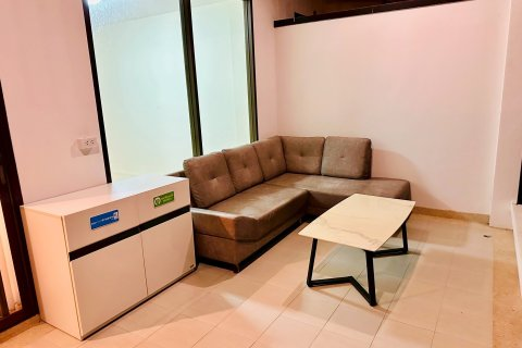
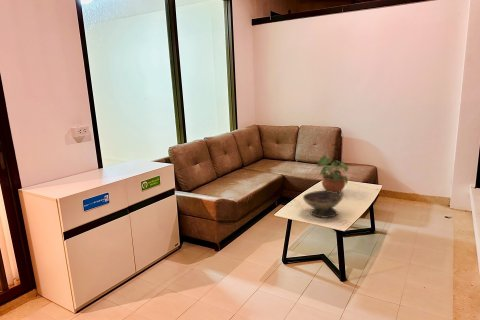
+ decorative bowl (322, 204)
+ potted plant (330, 173)
